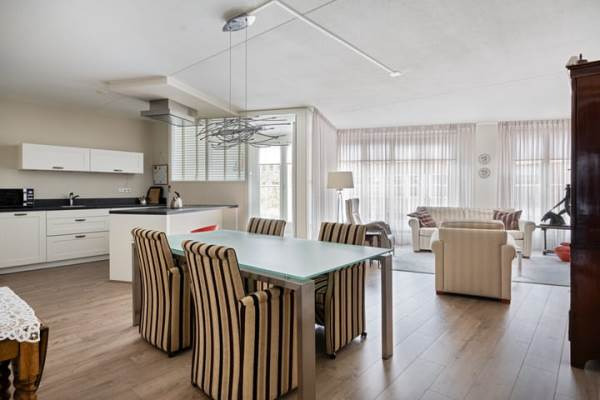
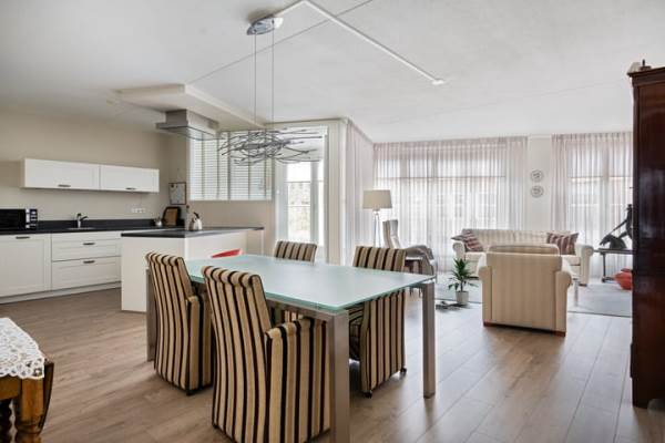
+ indoor plant (461, 280)
